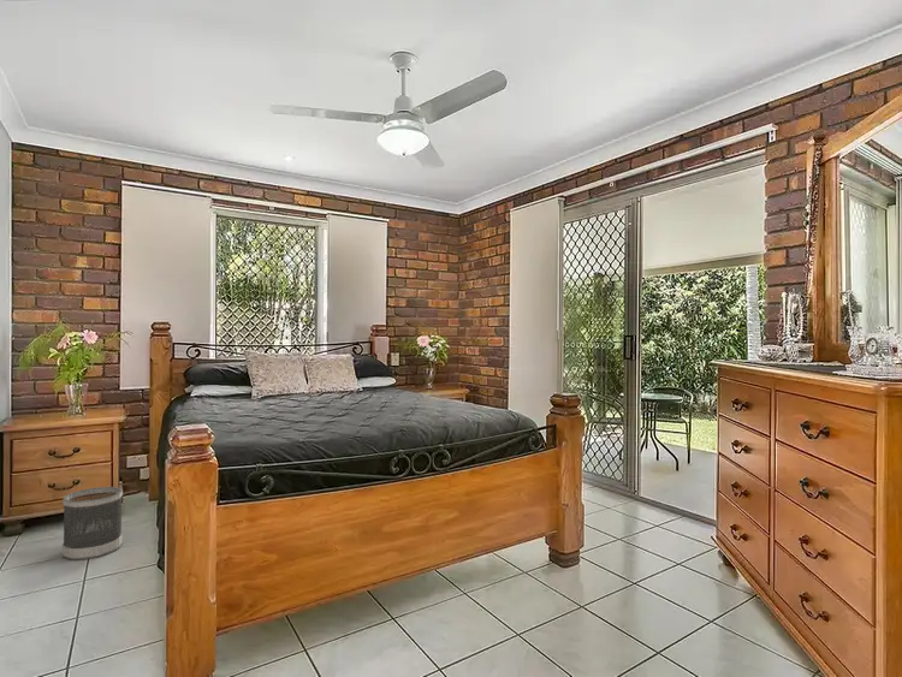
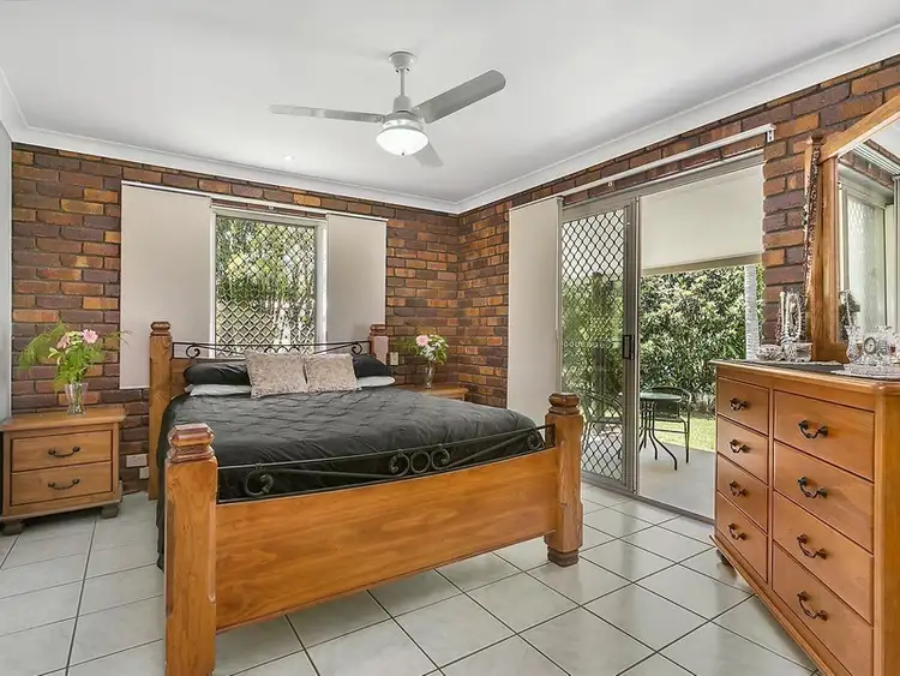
- wastebasket (93, 522)
